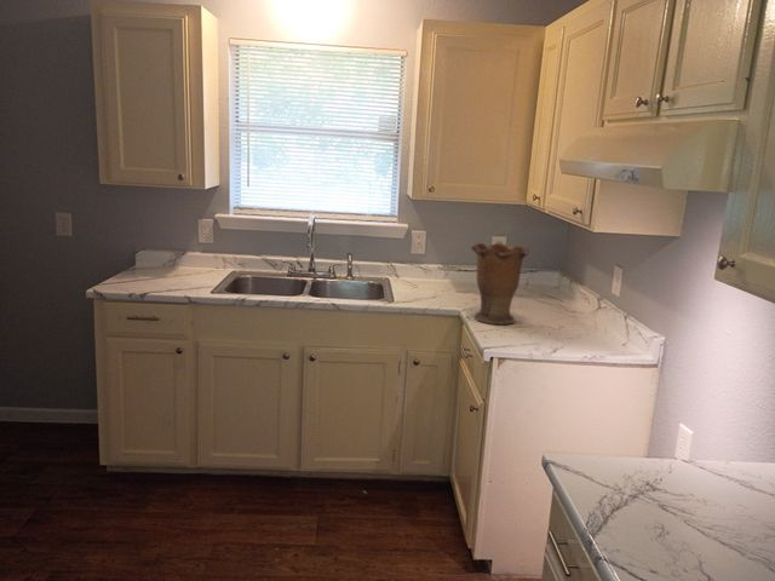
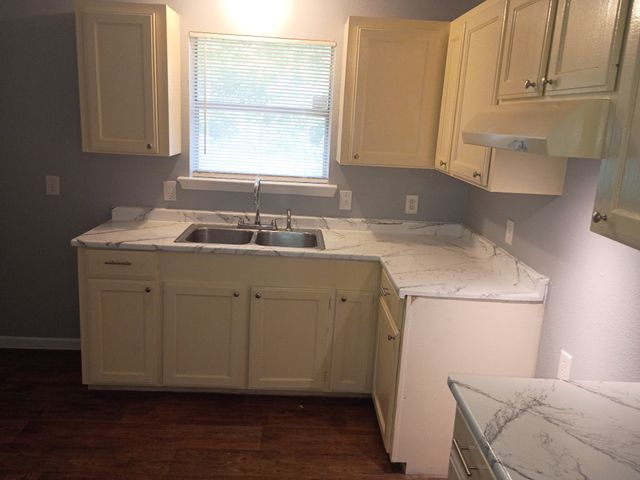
- vase (496, 283)
